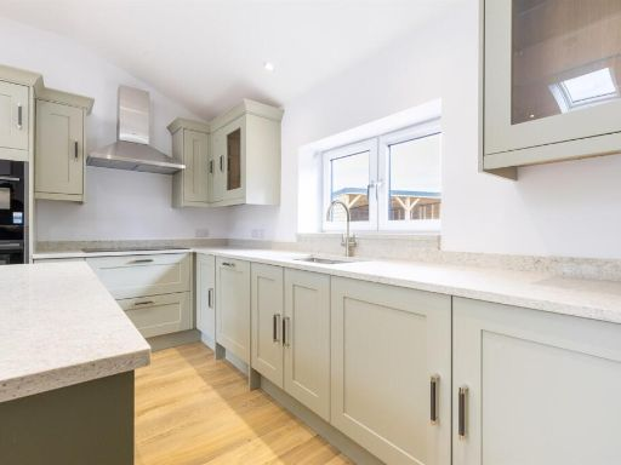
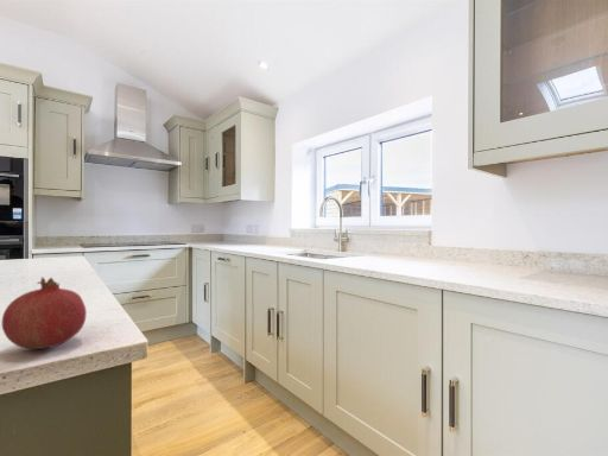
+ fruit (46, 311)
